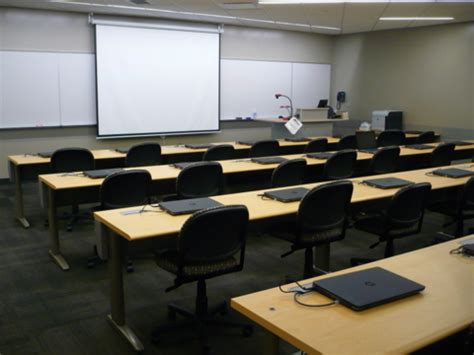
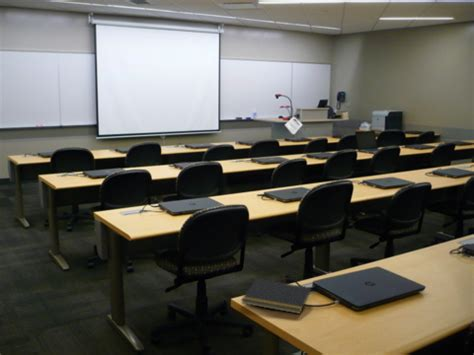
+ notepad (276, 295)
